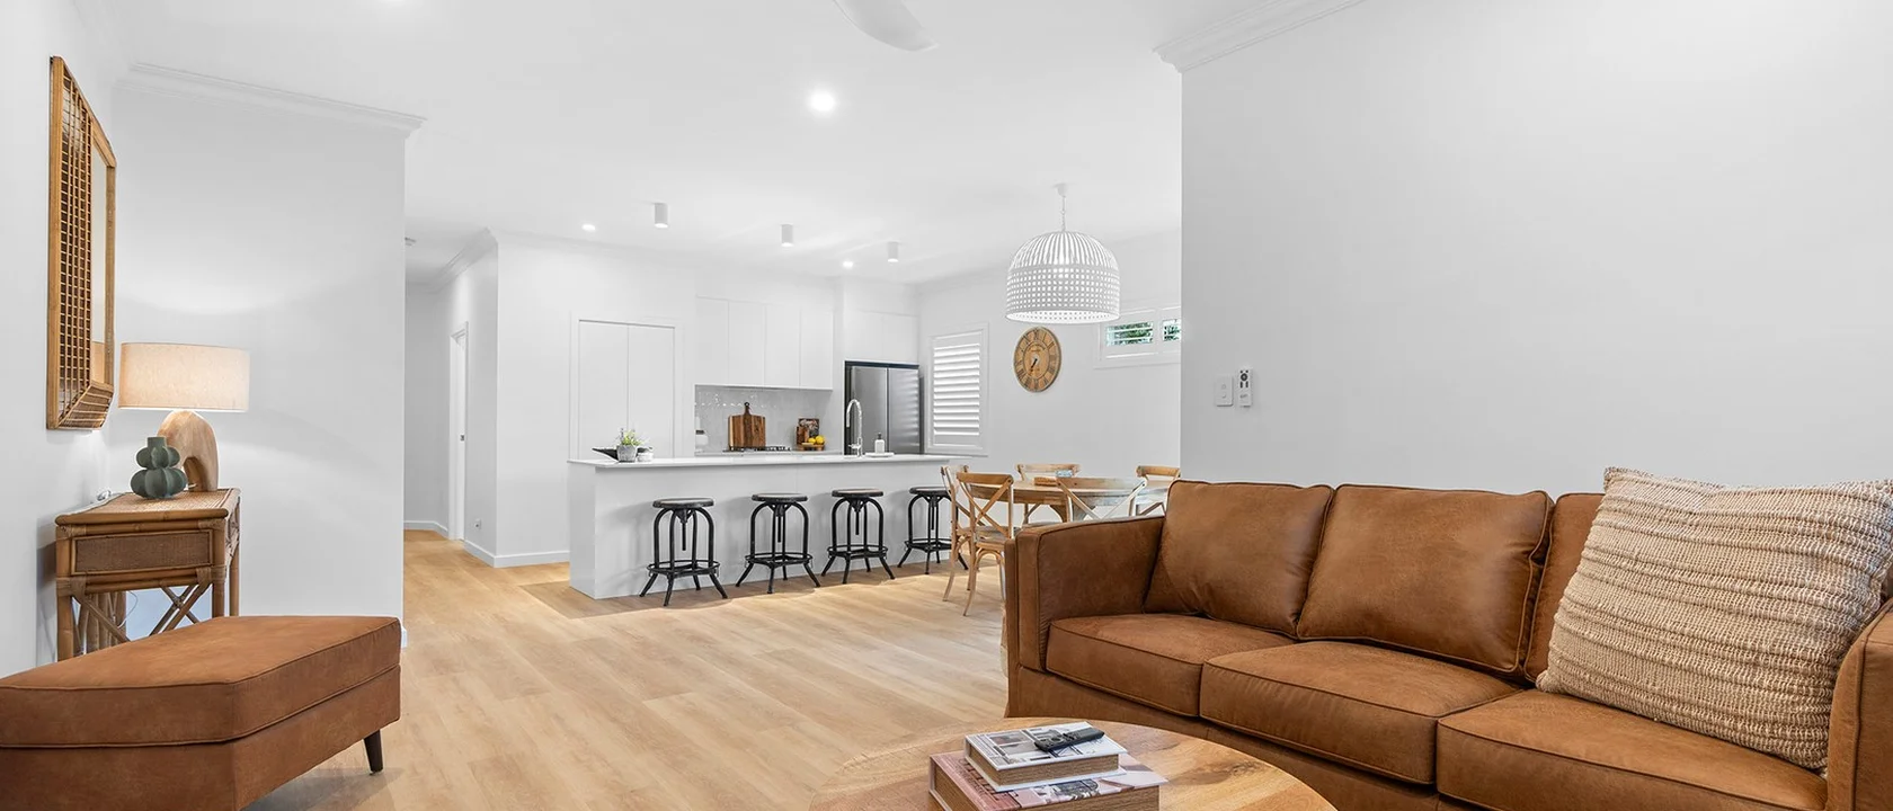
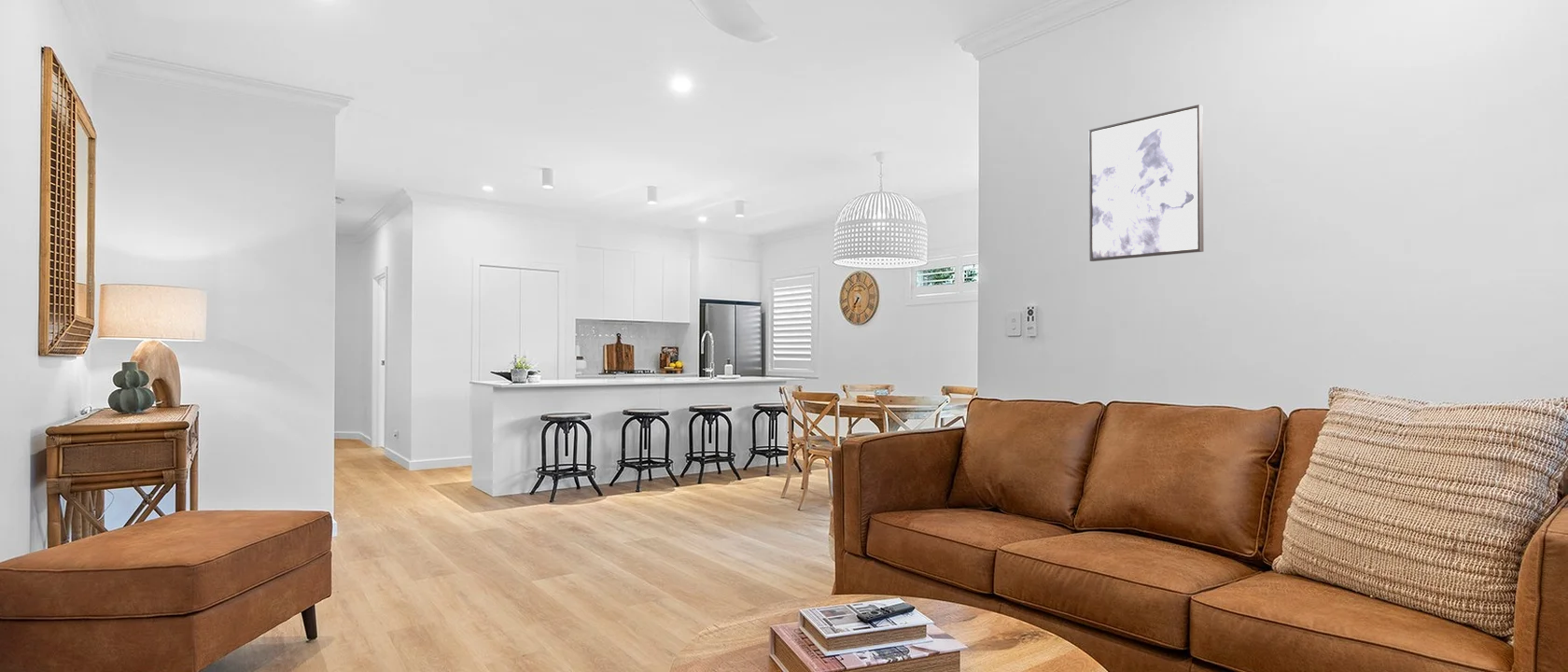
+ wall art (1142, 187)
